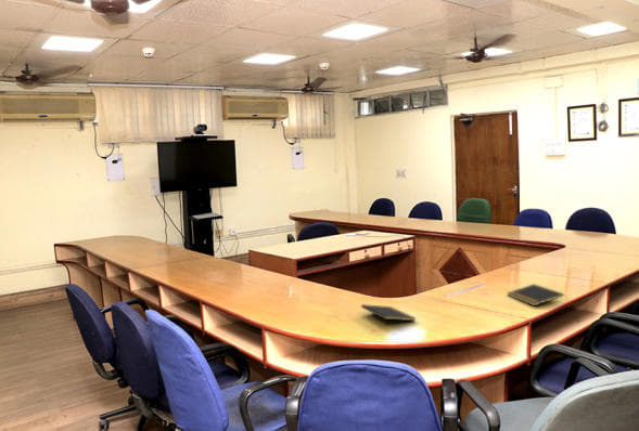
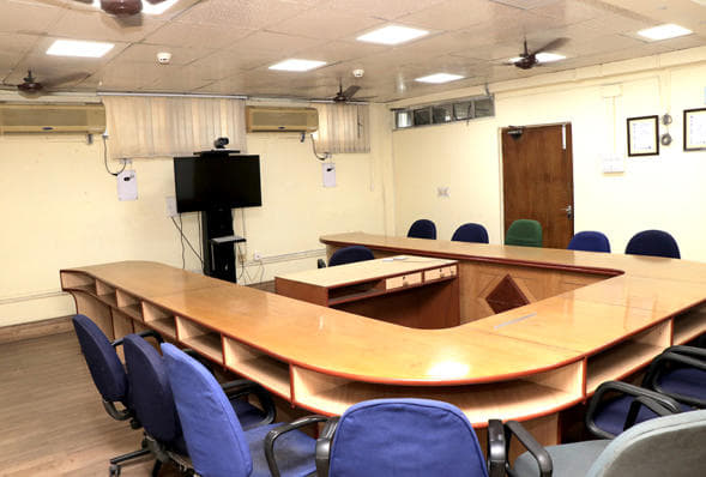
- notepad (387, 312)
- notepad (534, 293)
